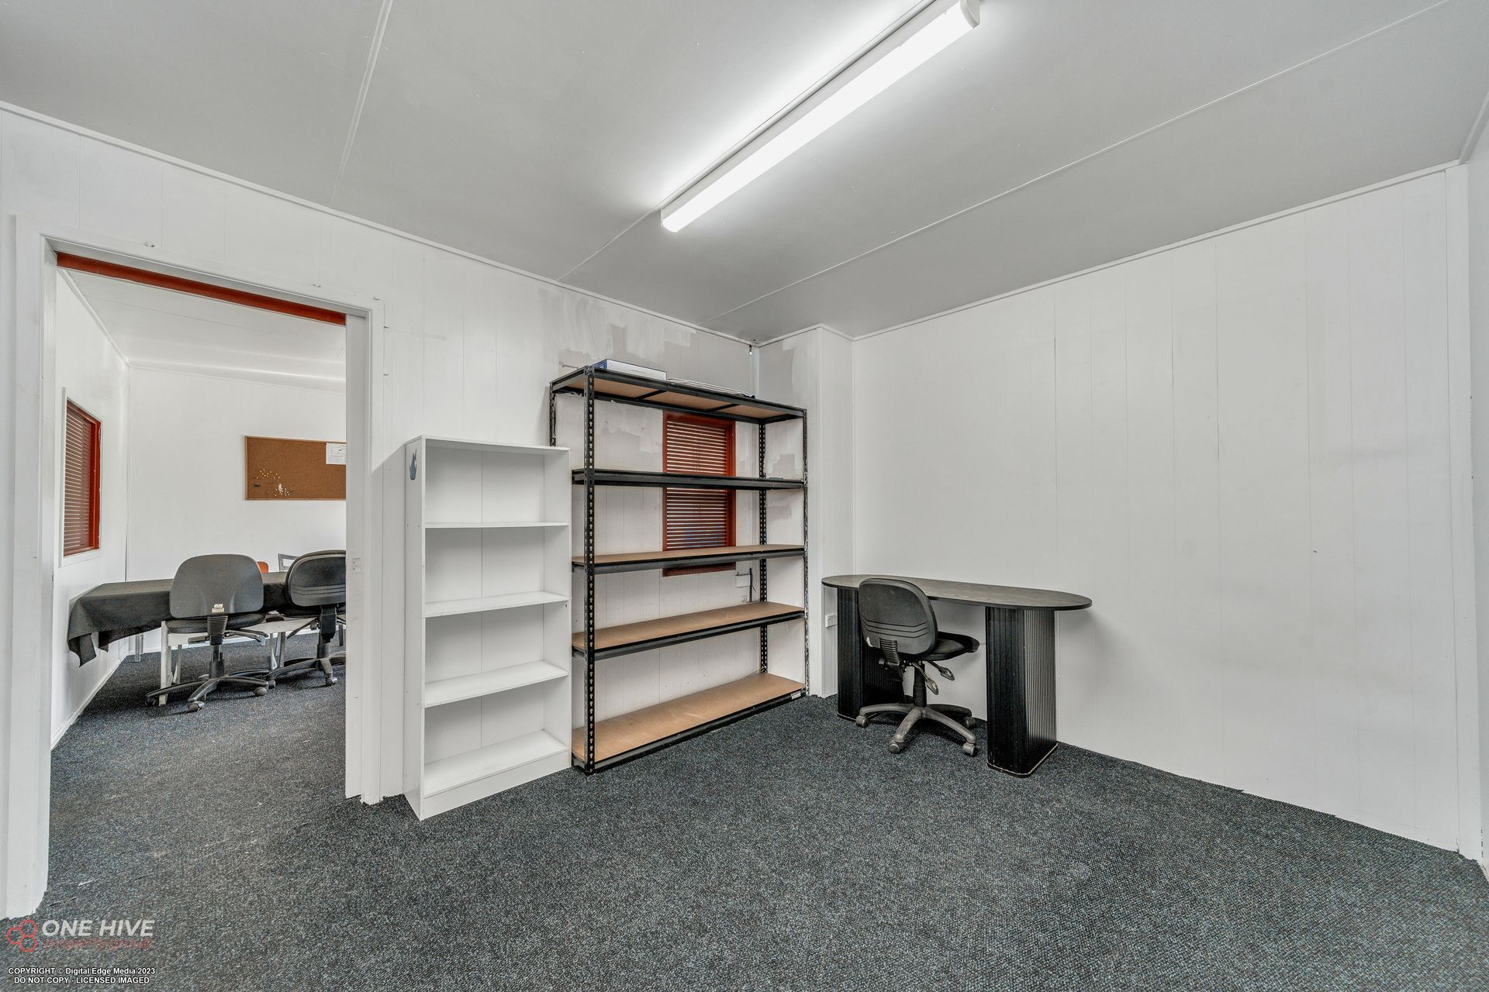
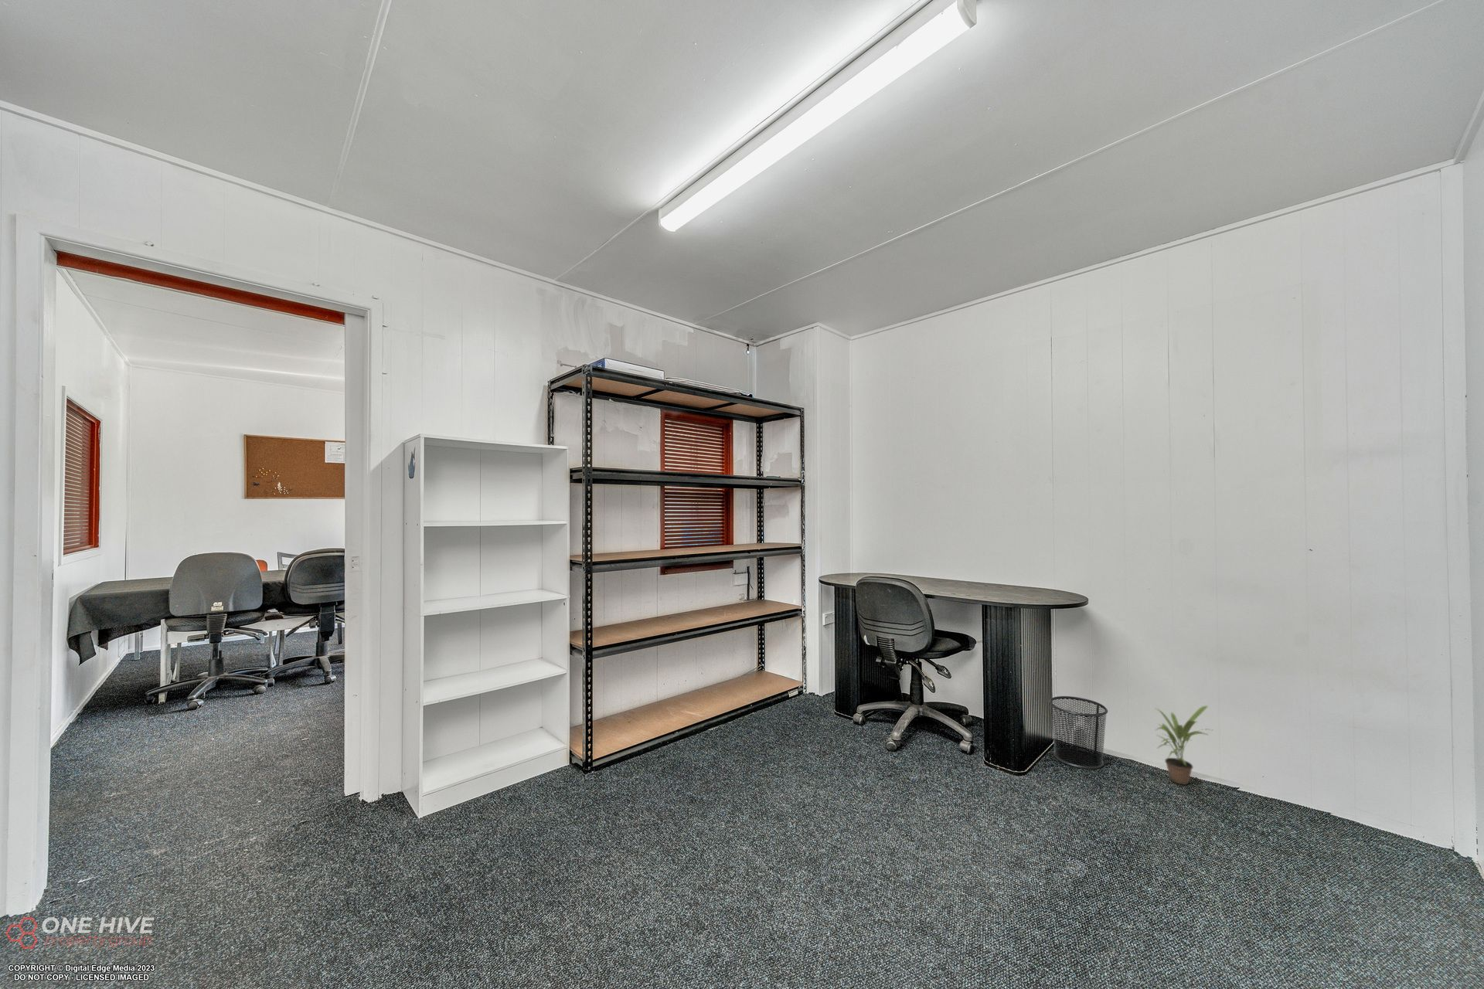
+ potted plant (1181, 746)
+ waste bin (1078, 732)
